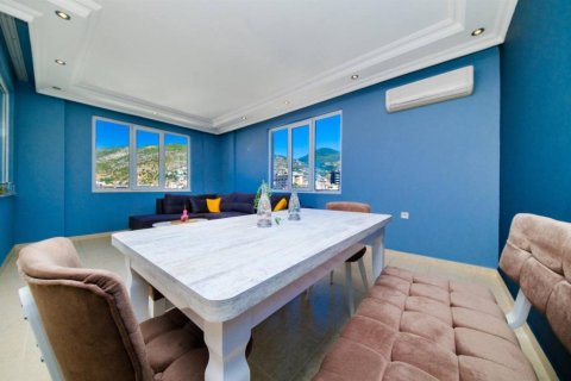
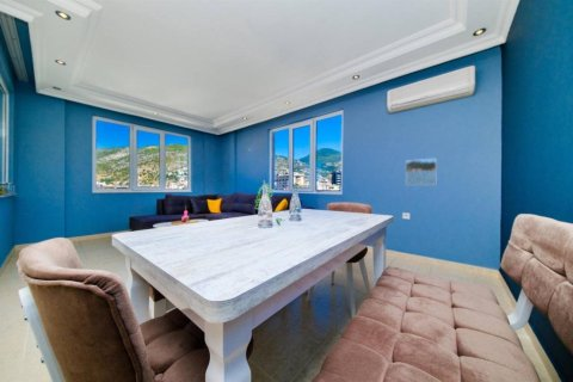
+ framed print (420, 172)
